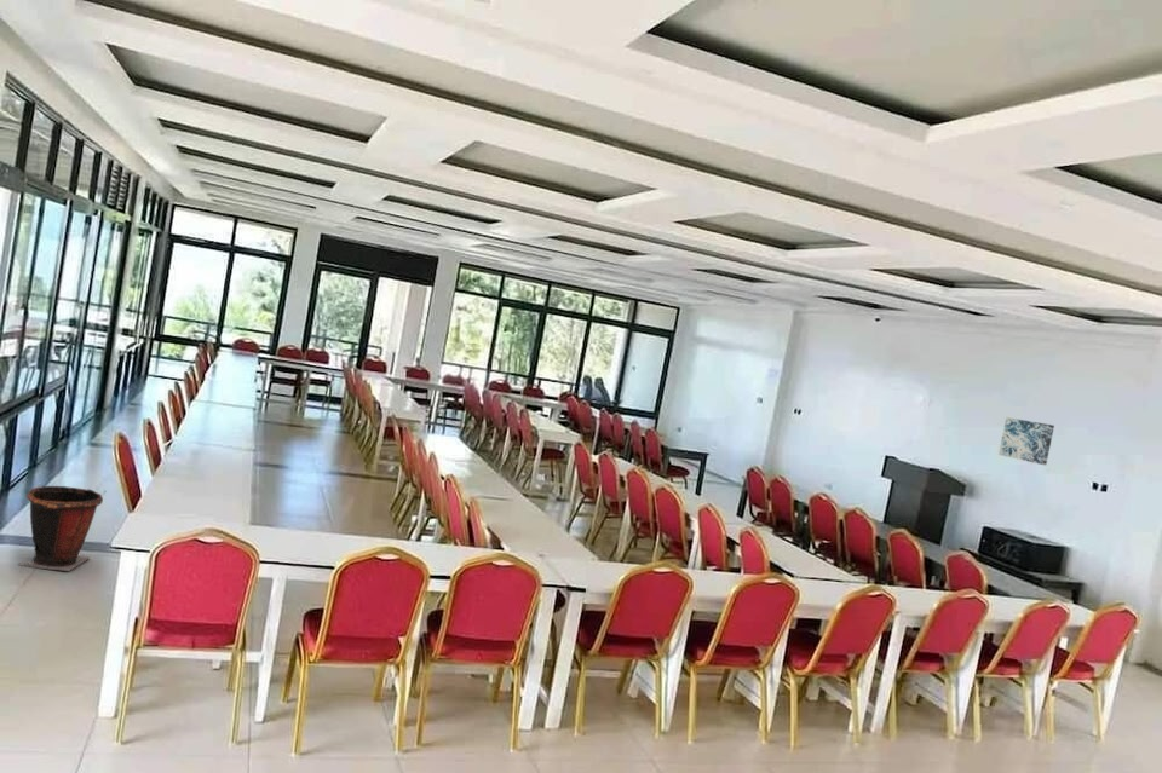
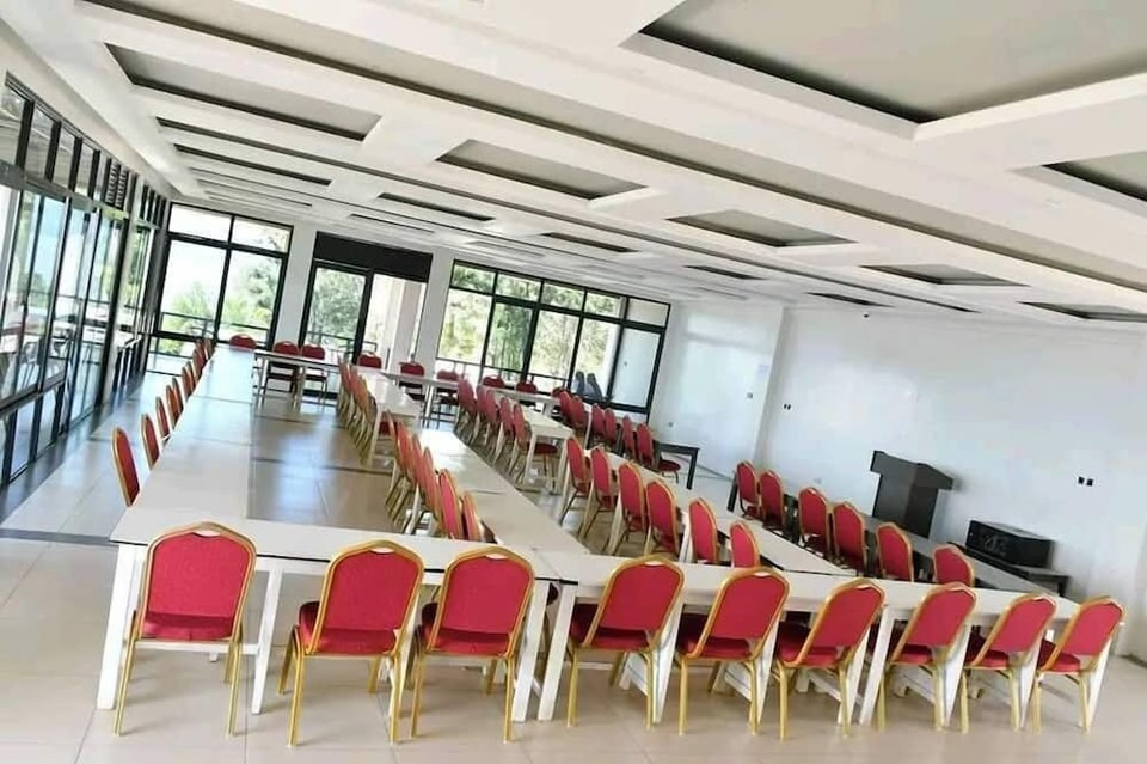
- wall art (1025, 440)
- waste bin (62, 524)
